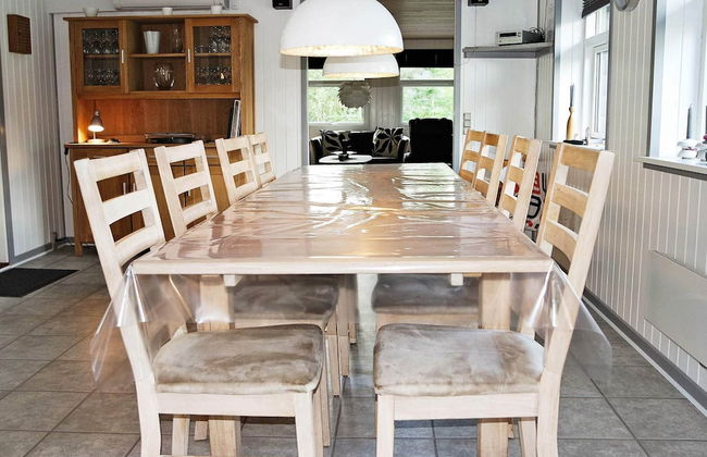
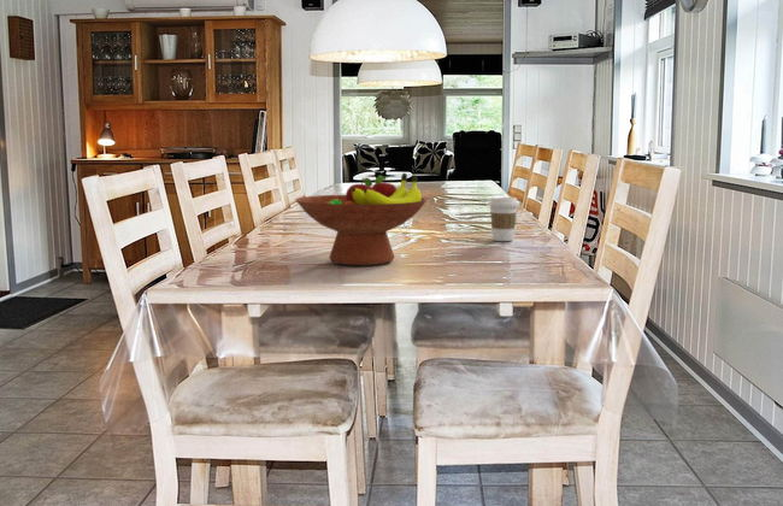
+ fruit bowl (361, 217)
+ coffee cup (502, 218)
